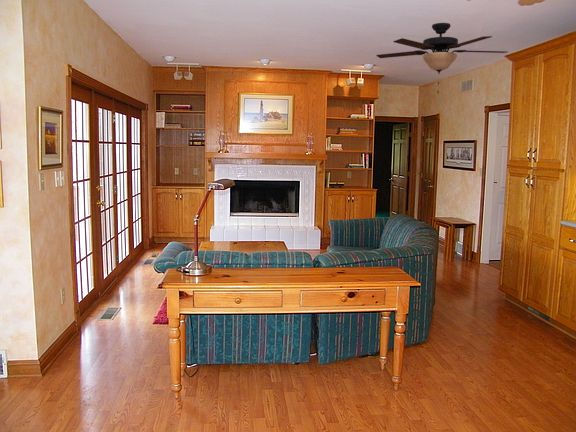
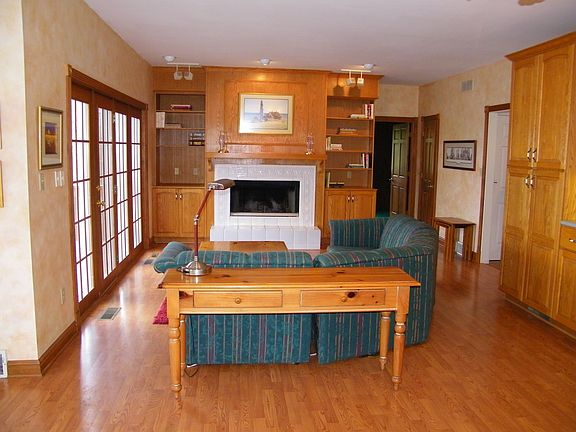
- ceiling fan (439, 60)
